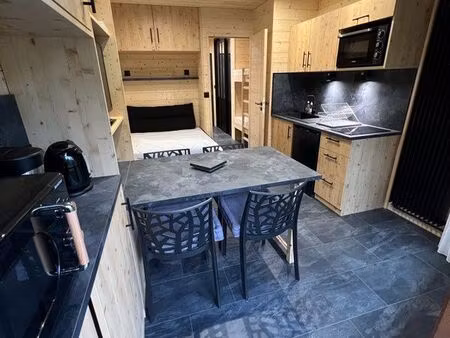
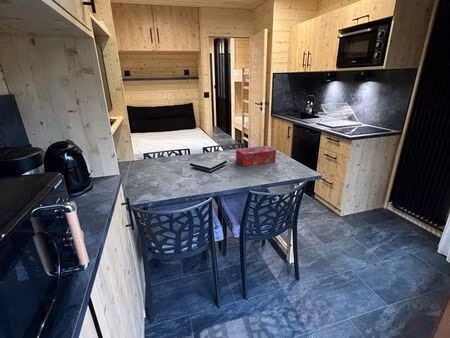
+ tissue box (255, 155)
